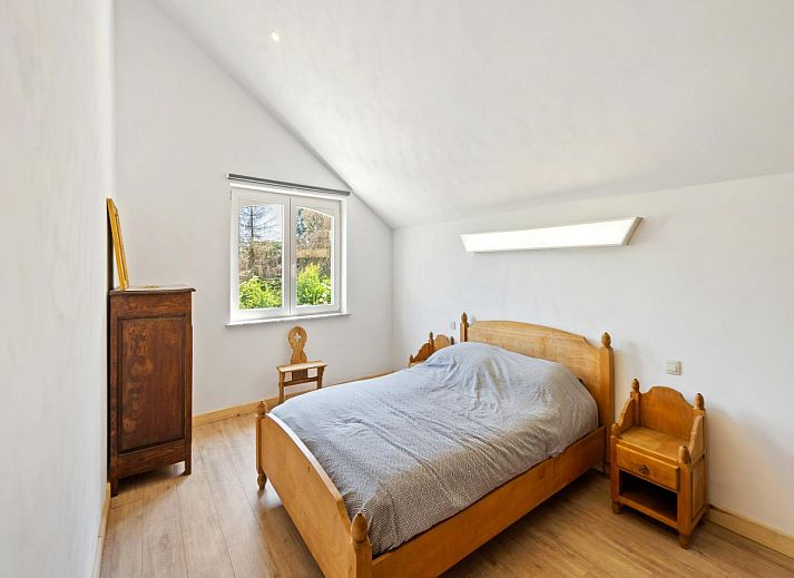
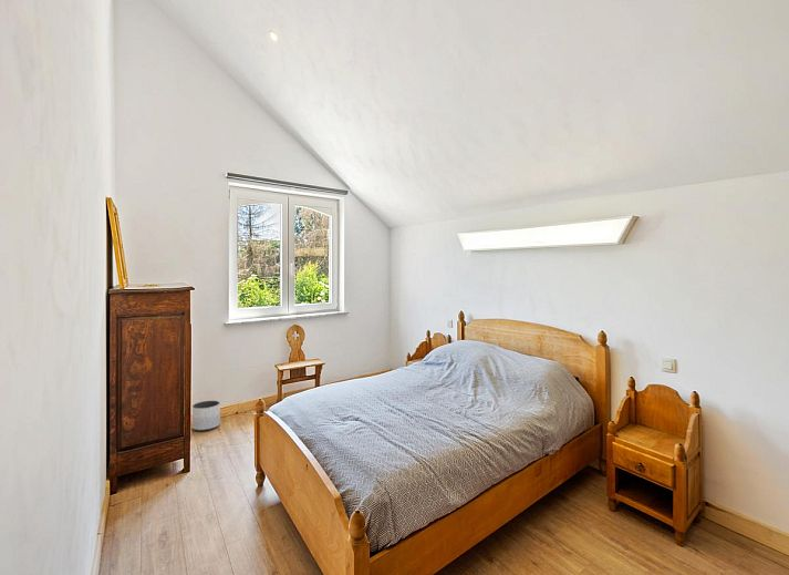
+ planter (206, 415)
